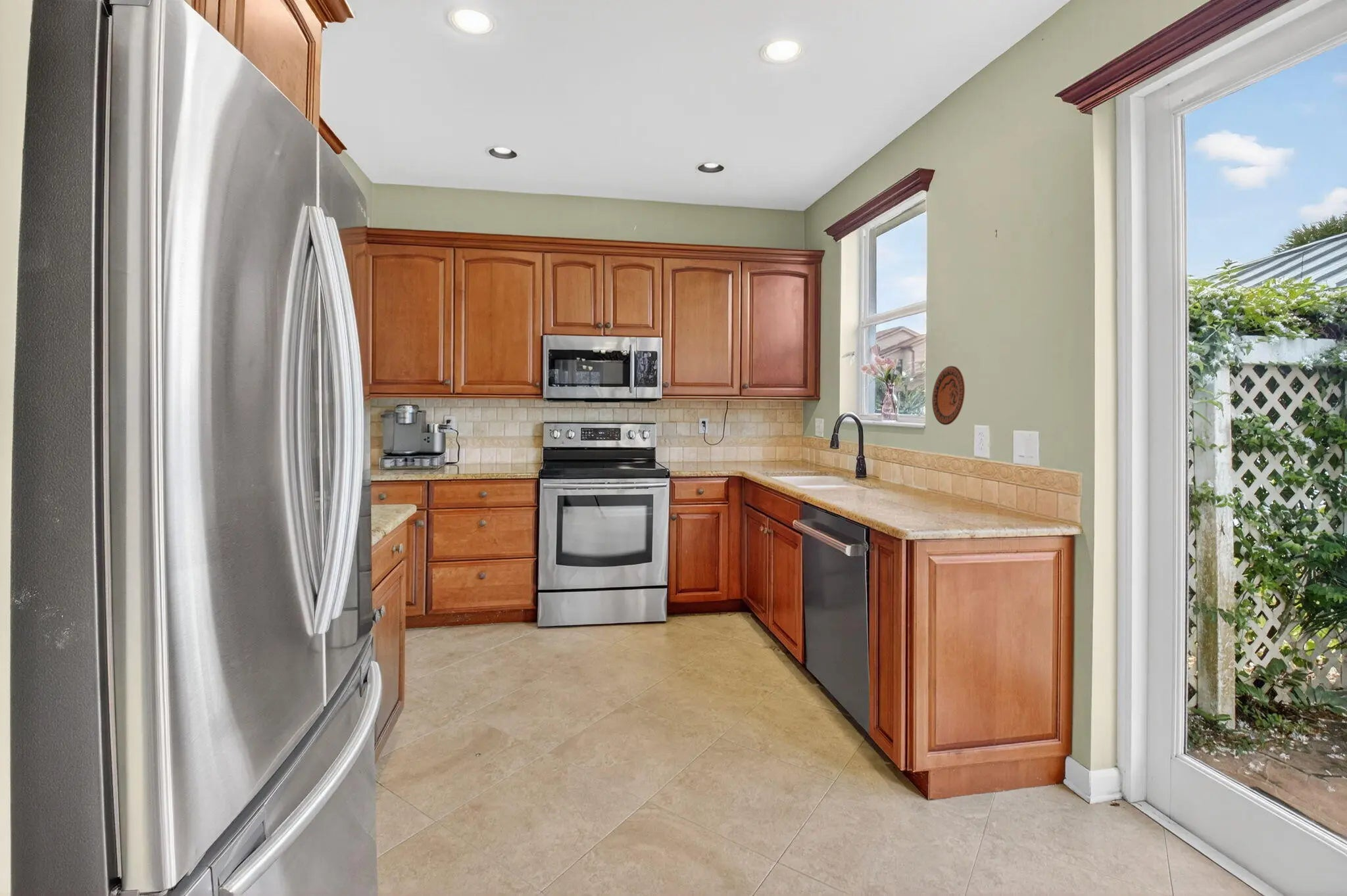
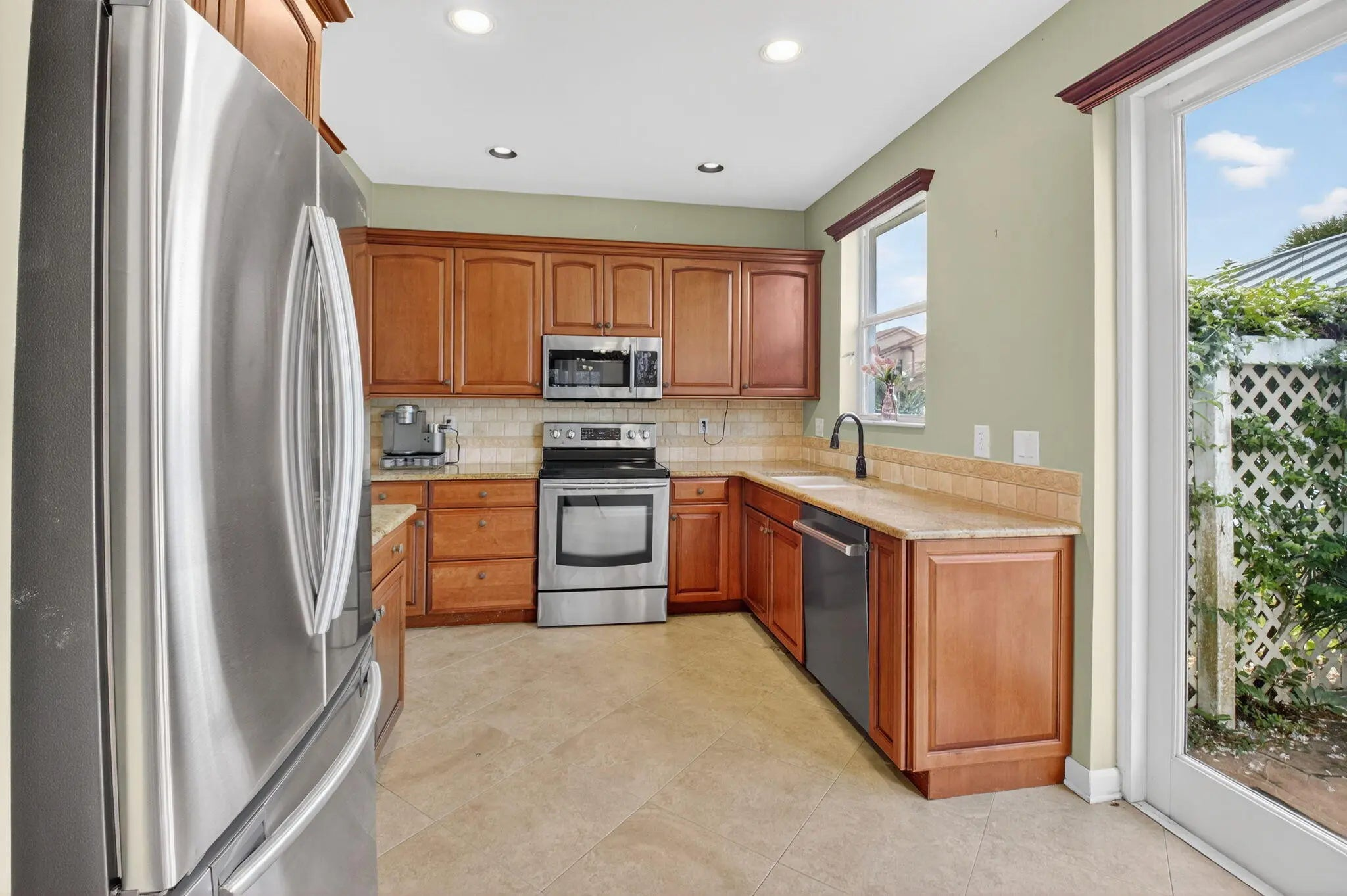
- decorative plate (948, 395)
